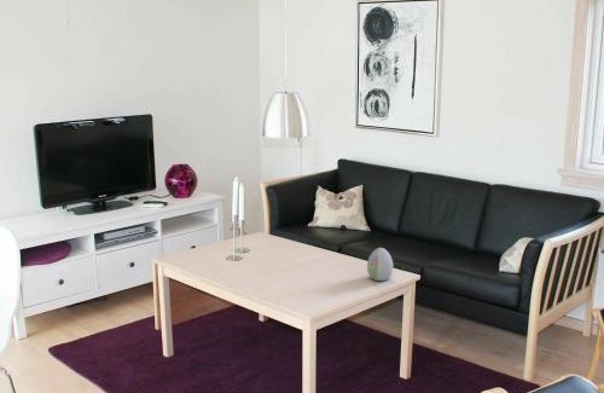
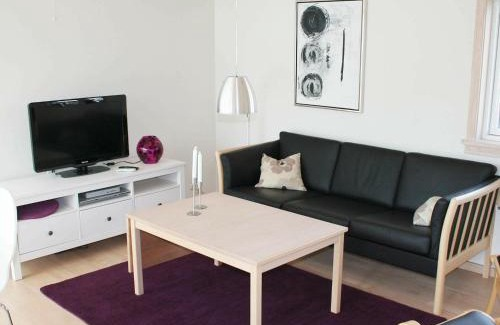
- decorative egg (379, 262)
